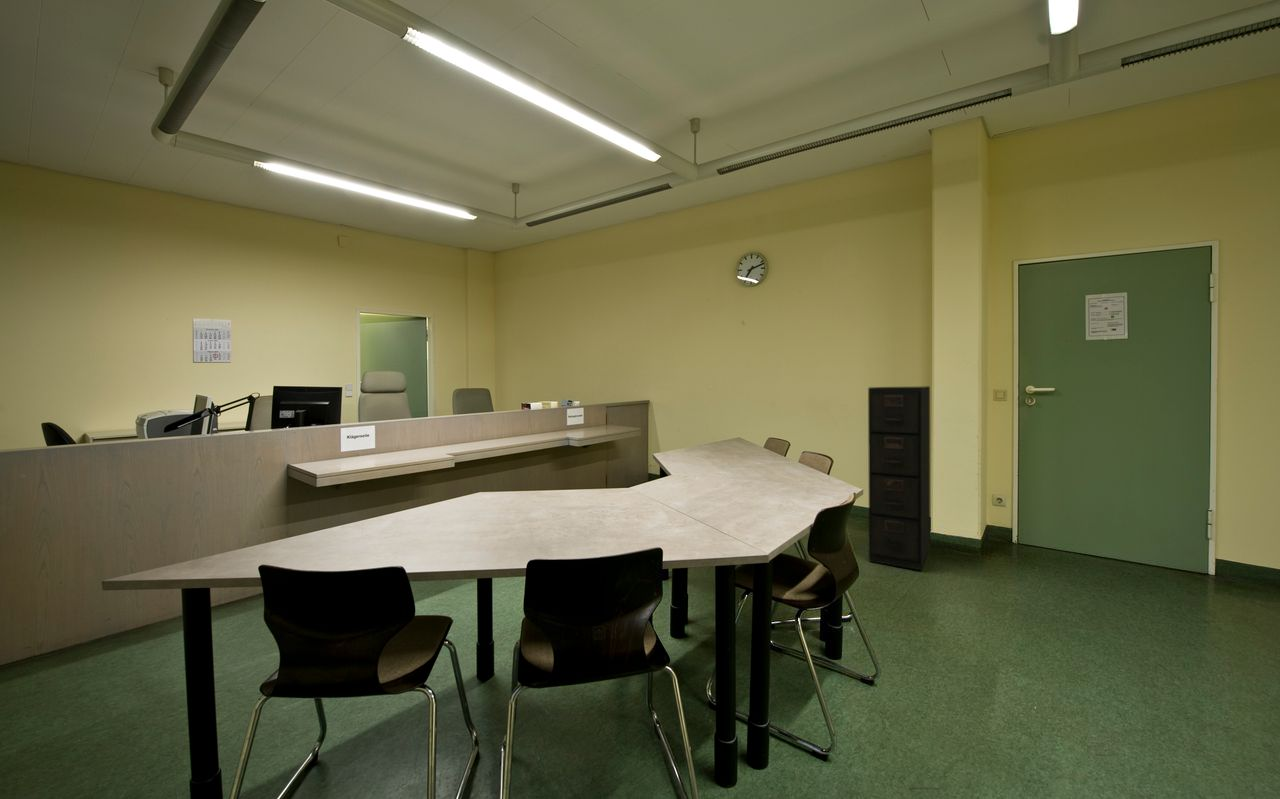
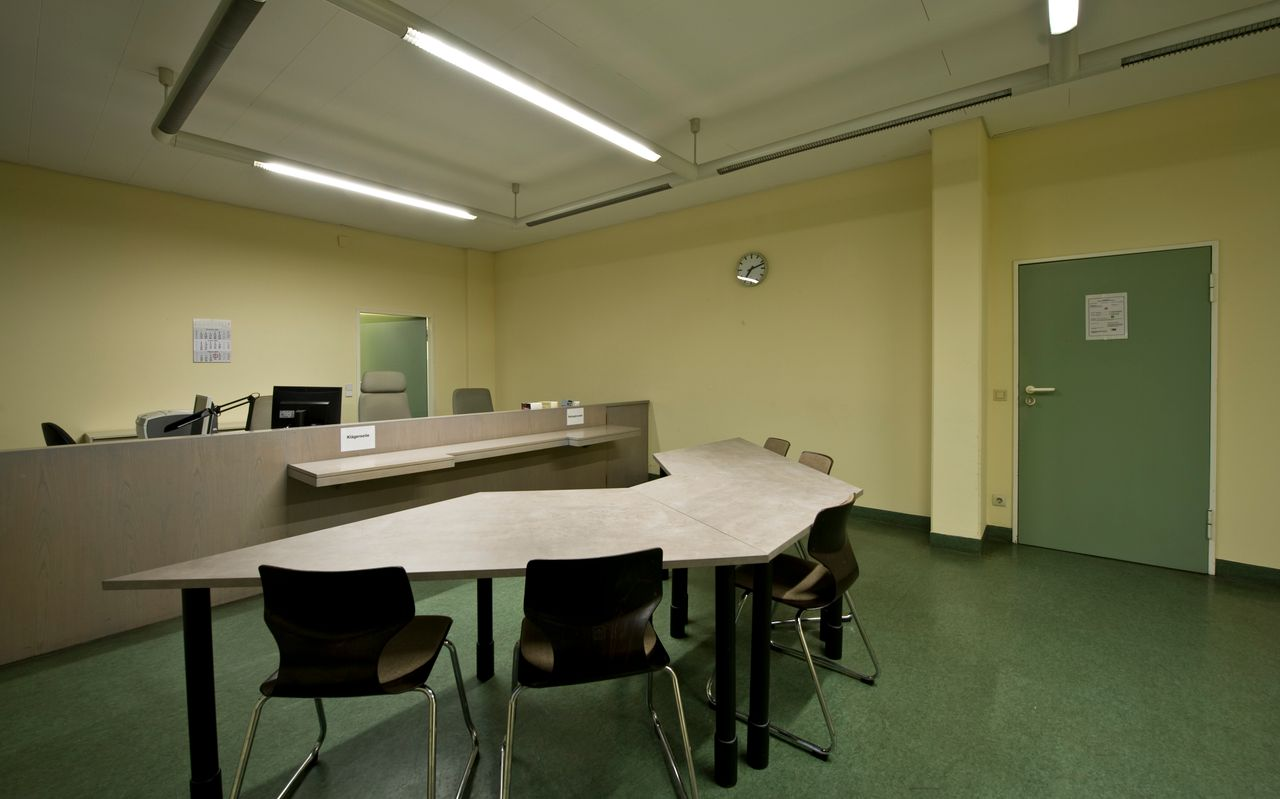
- filing cabinet (899, 471)
